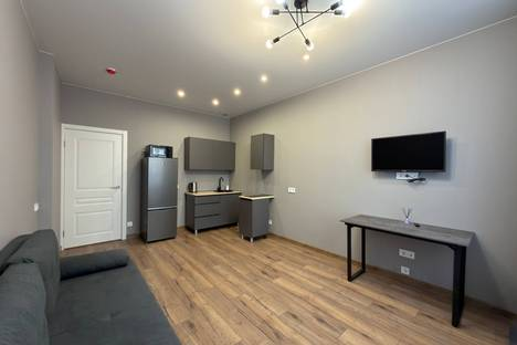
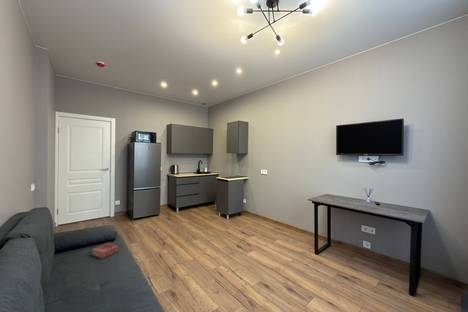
+ book (105, 250)
